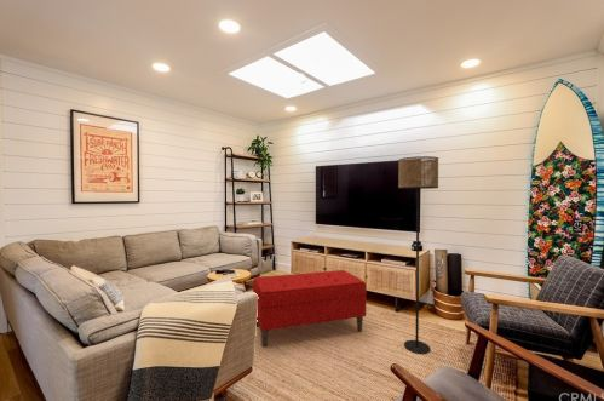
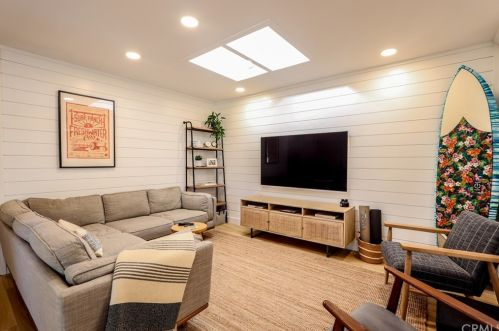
- floor lamp (418, 253)
- bench (307, 303)
